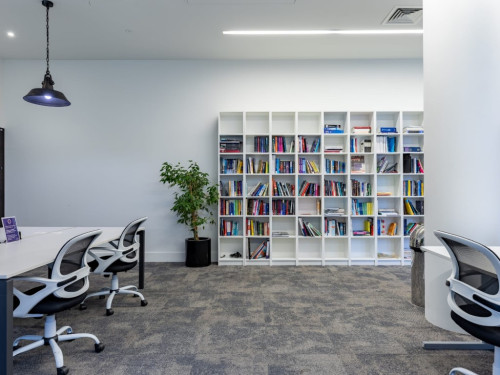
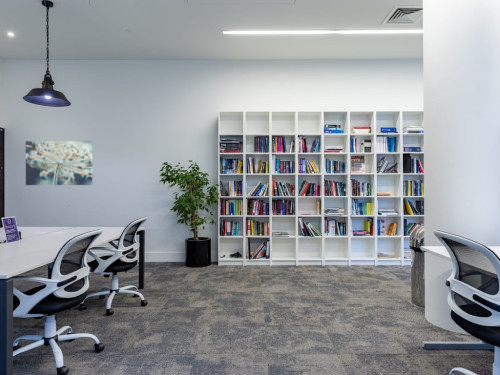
+ wall art (59, 163)
